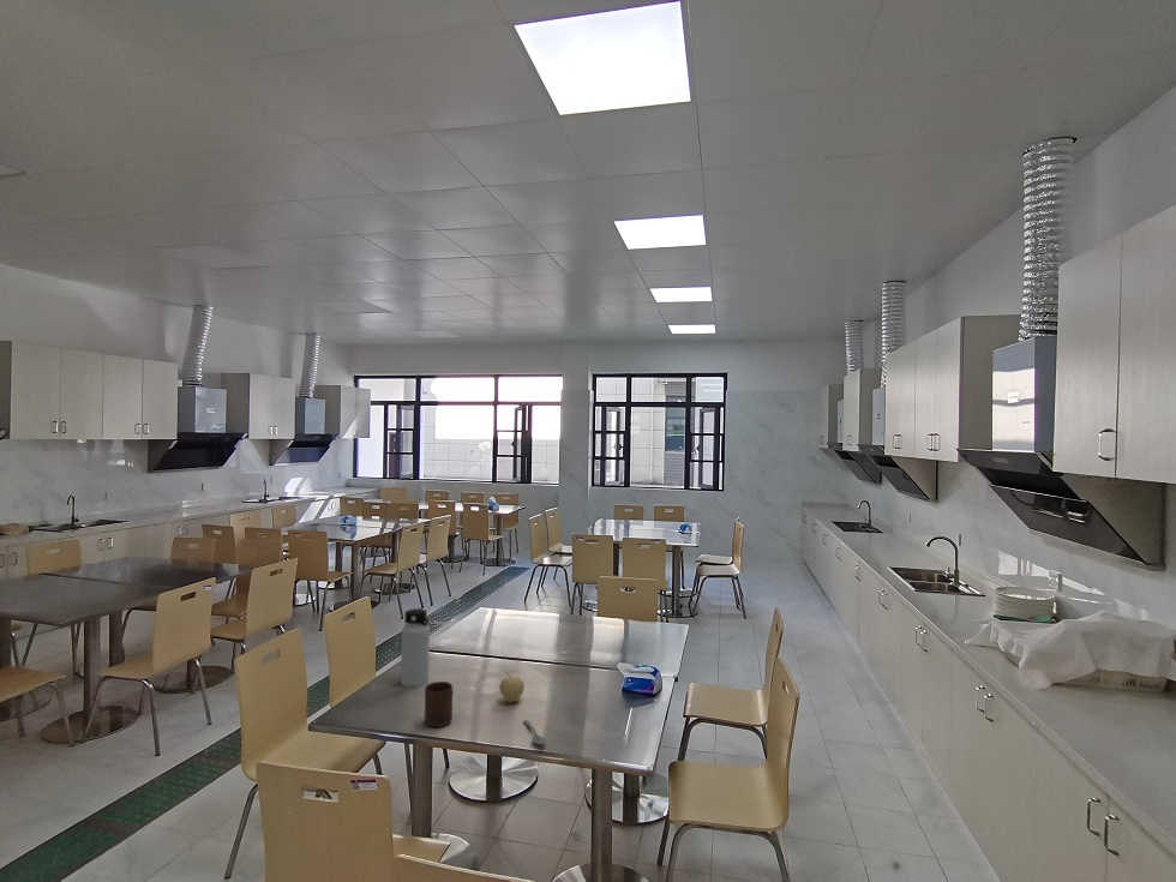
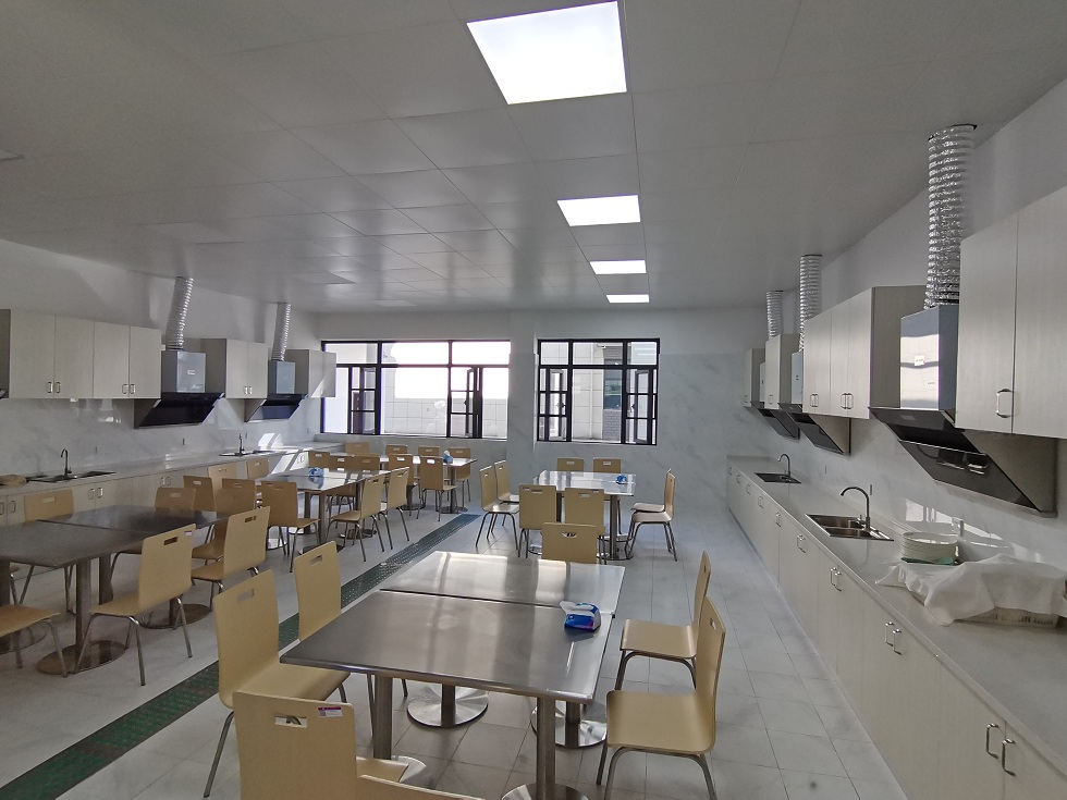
- fruit (511, 686)
- water bottle (415, 646)
- cup (438, 702)
- spoon (534, 731)
